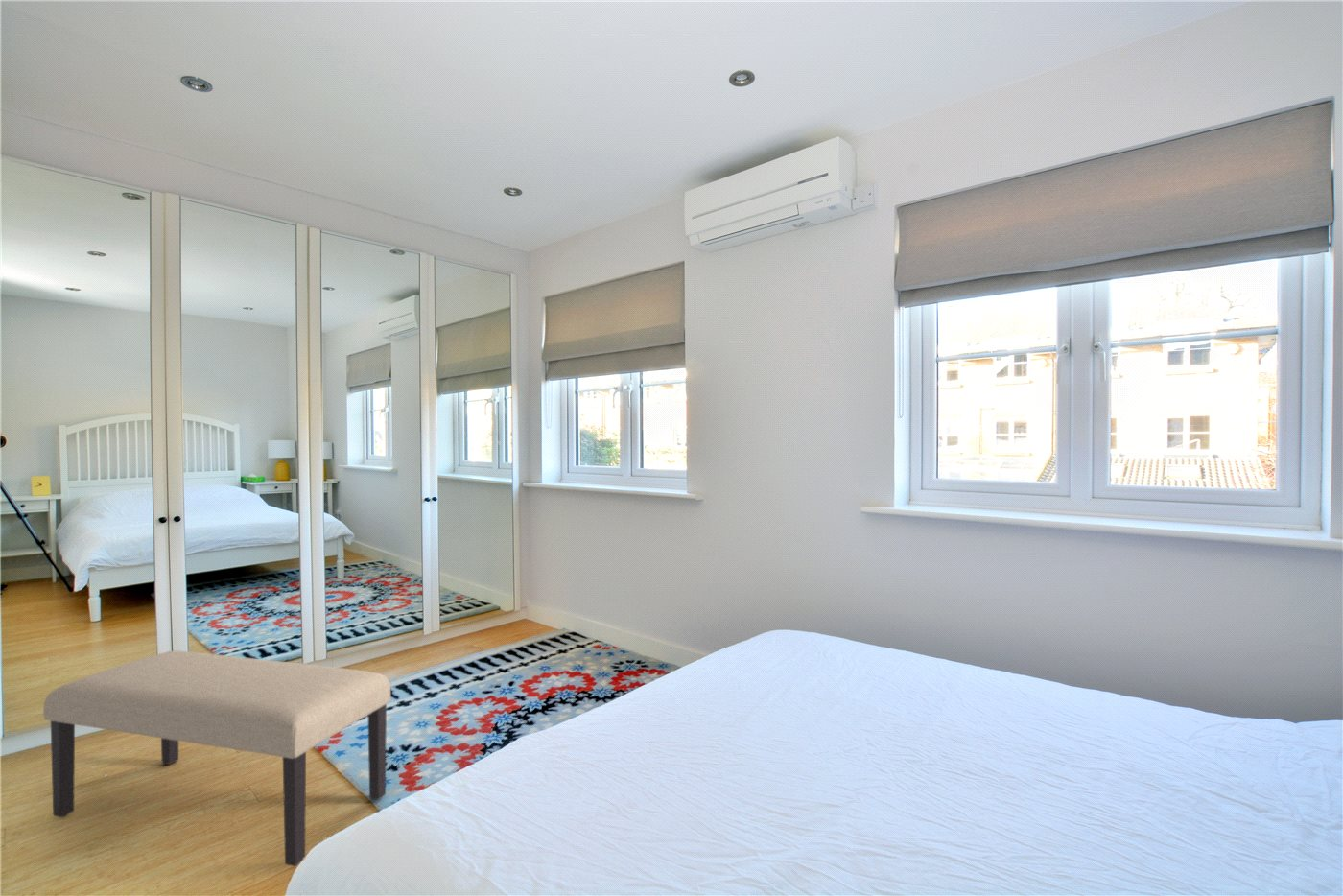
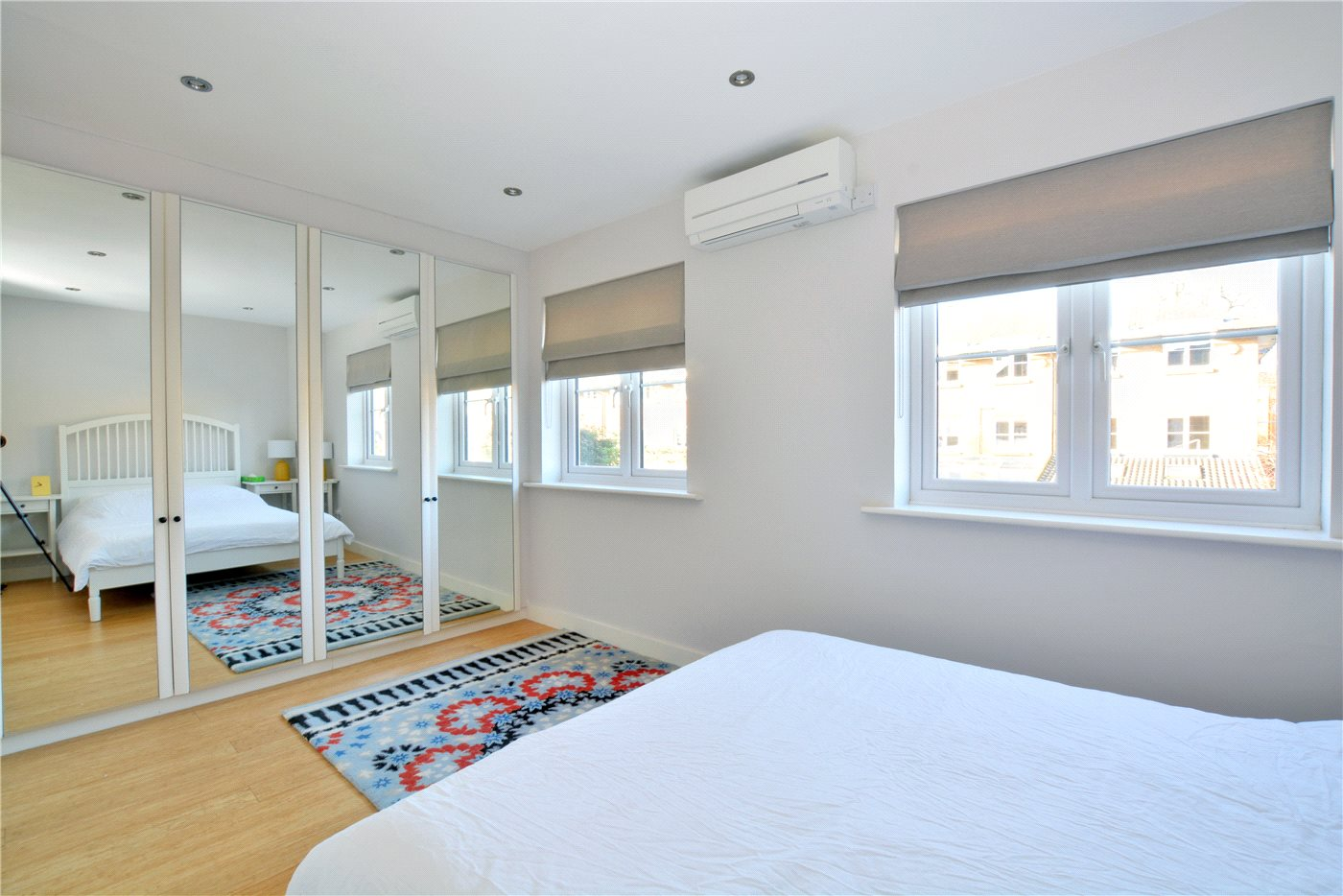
- bench (223, 740)
